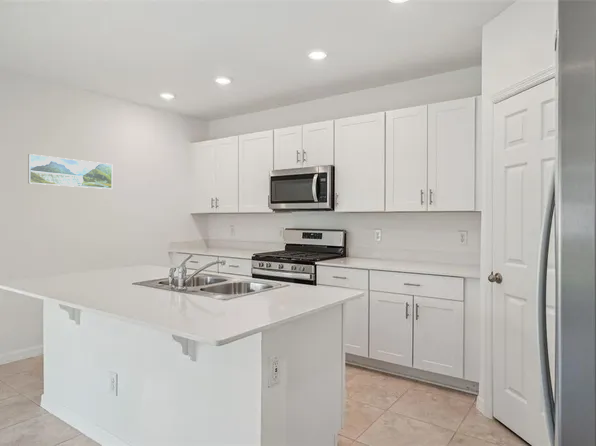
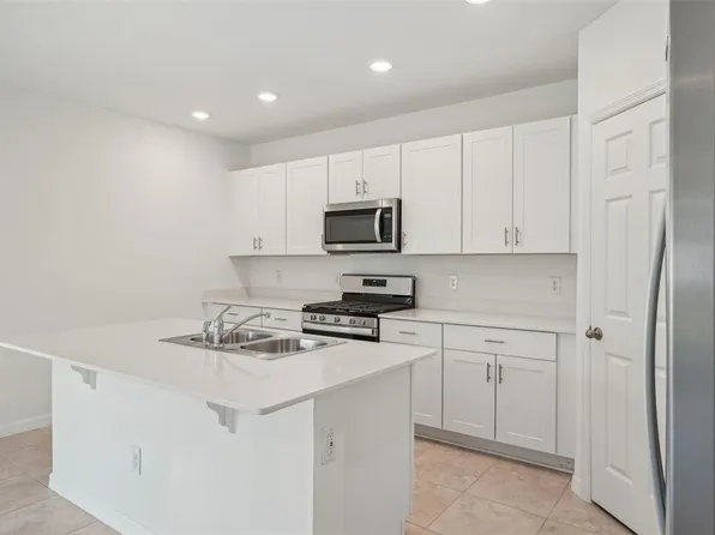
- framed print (73, 173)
